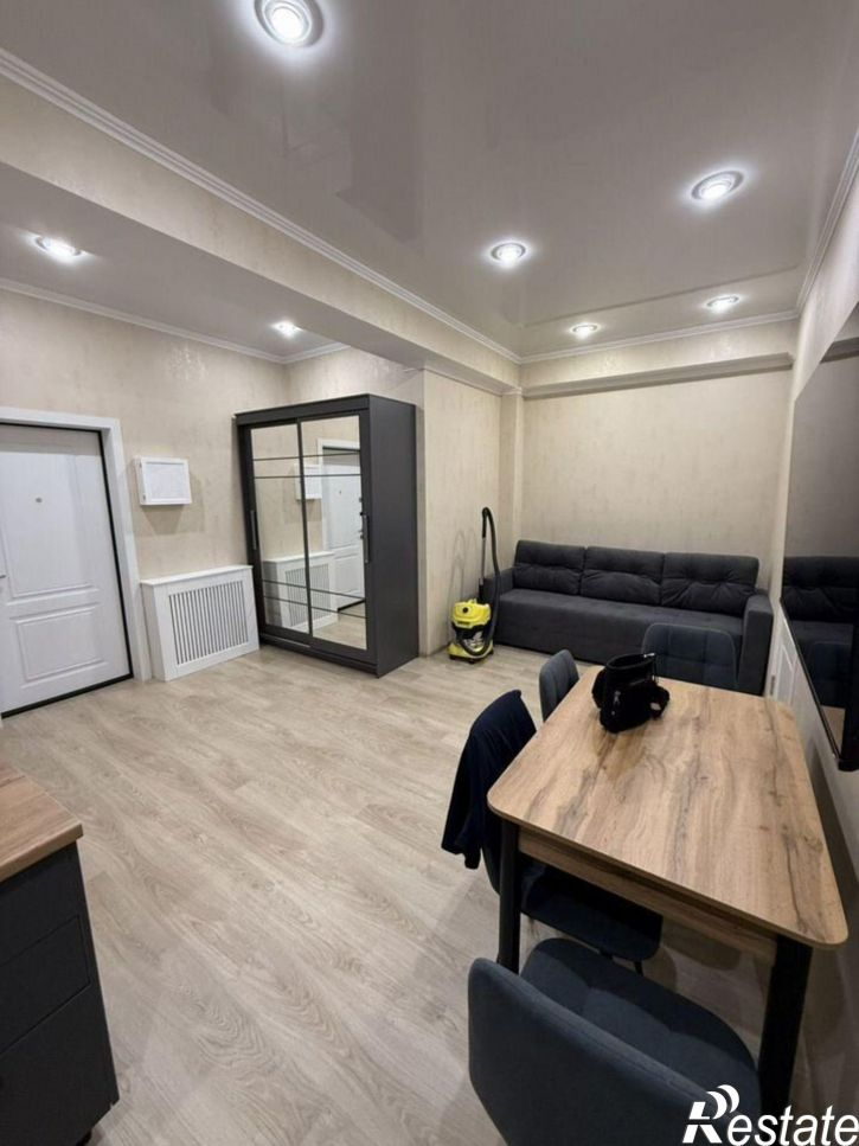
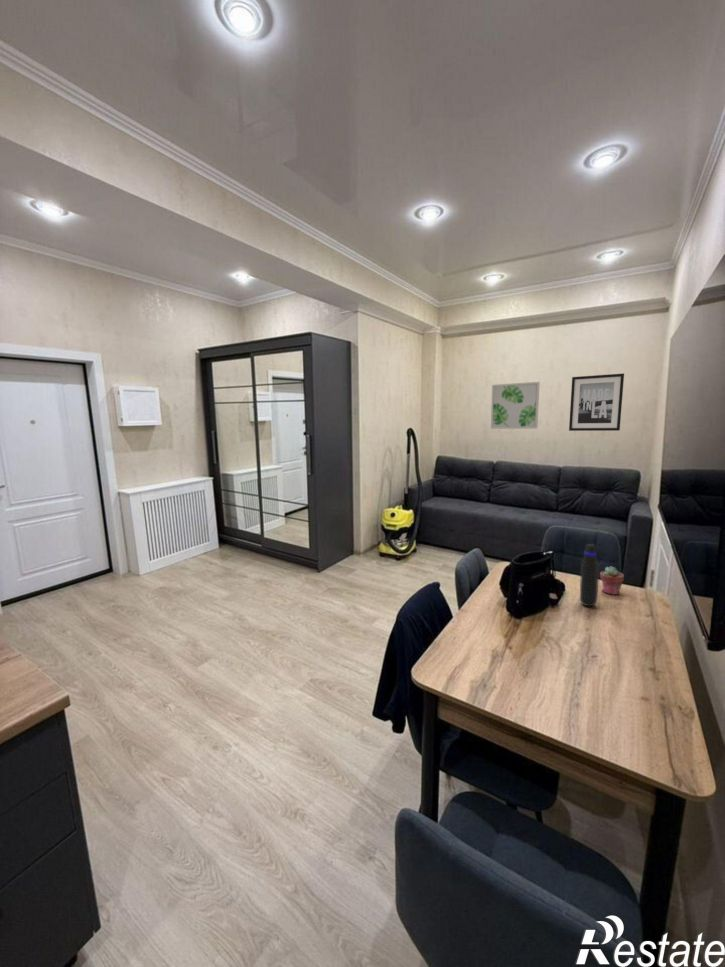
+ wall art (595, 403)
+ water bottle (589, 575)
+ potted succulent (611, 579)
+ wall art (514, 406)
